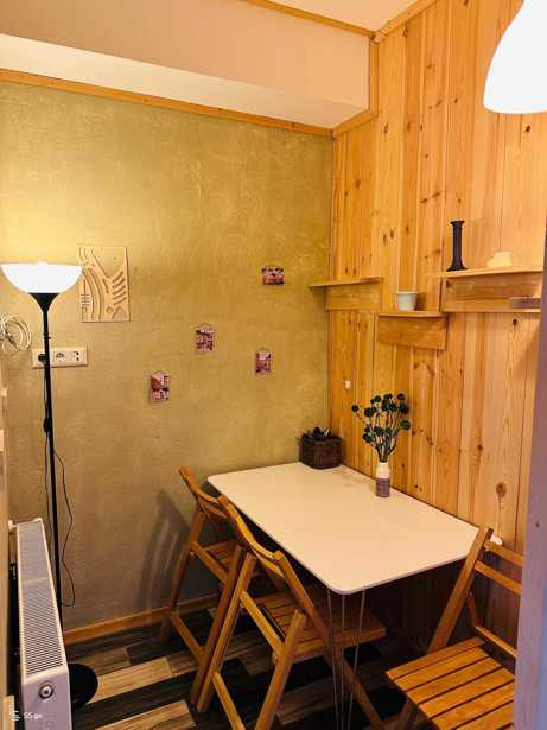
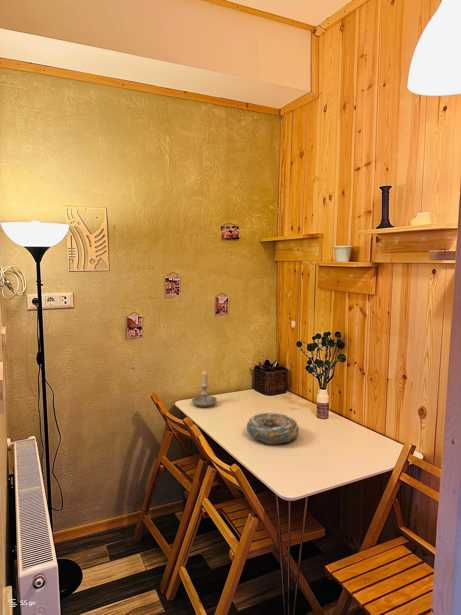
+ decorative bowl (272, 427)
+ candle (204, 387)
